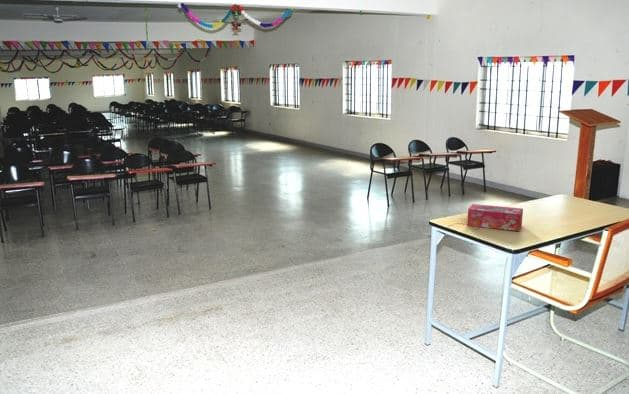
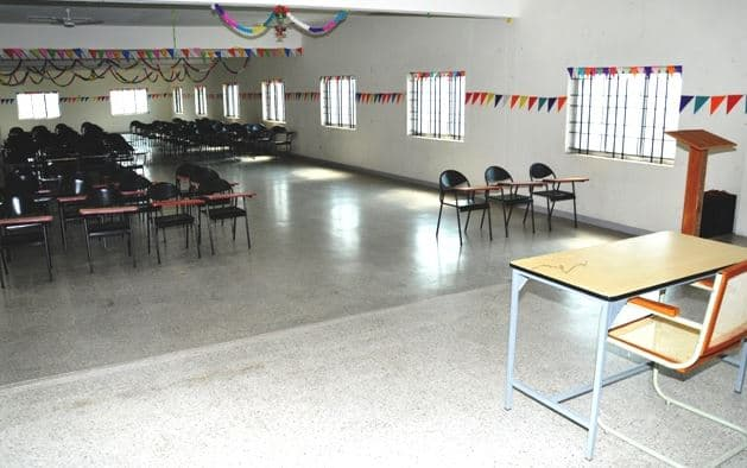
- tissue box (495, 217)
